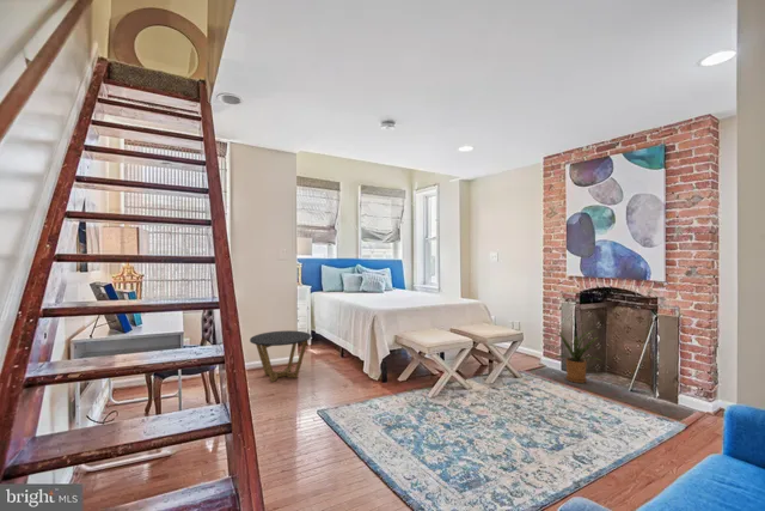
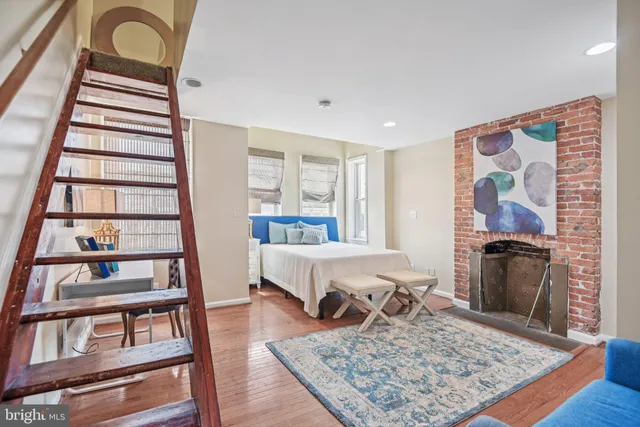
- house plant (576, 353)
- side table (289, 357)
